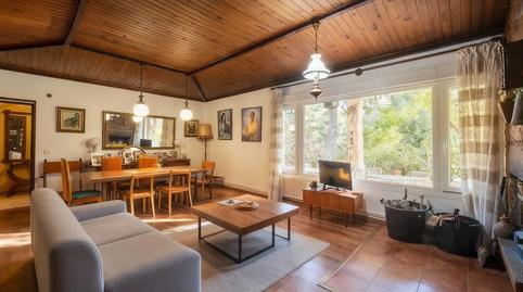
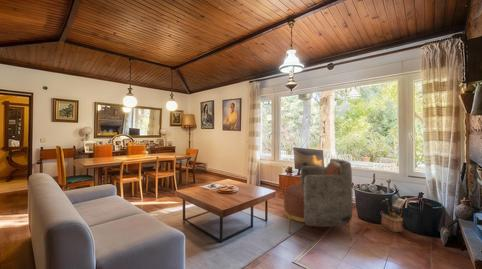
+ armchair (316, 193)
+ basket (391, 214)
